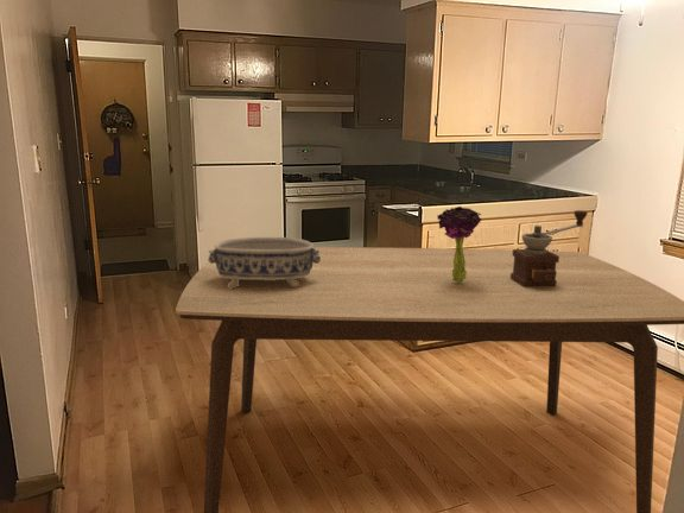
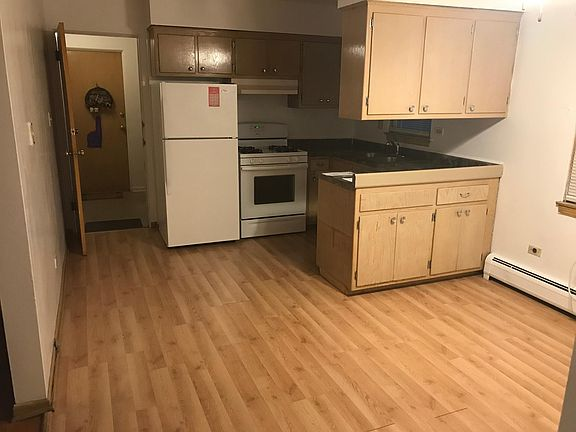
- decorative bowl (264, 260)
- coffee grinder (552, 253)
- bouquet (457, 245)
- dining table (416, 340)
